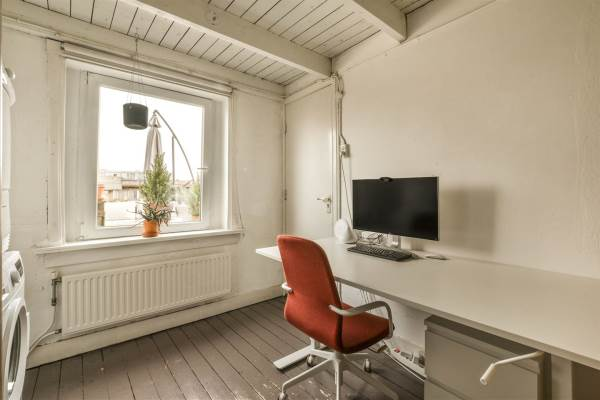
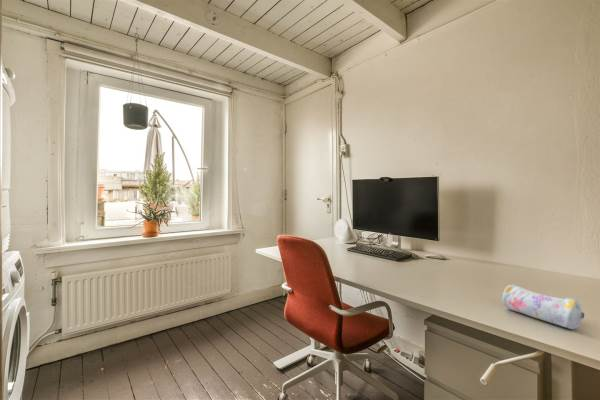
+ pencil case (539, 305)
